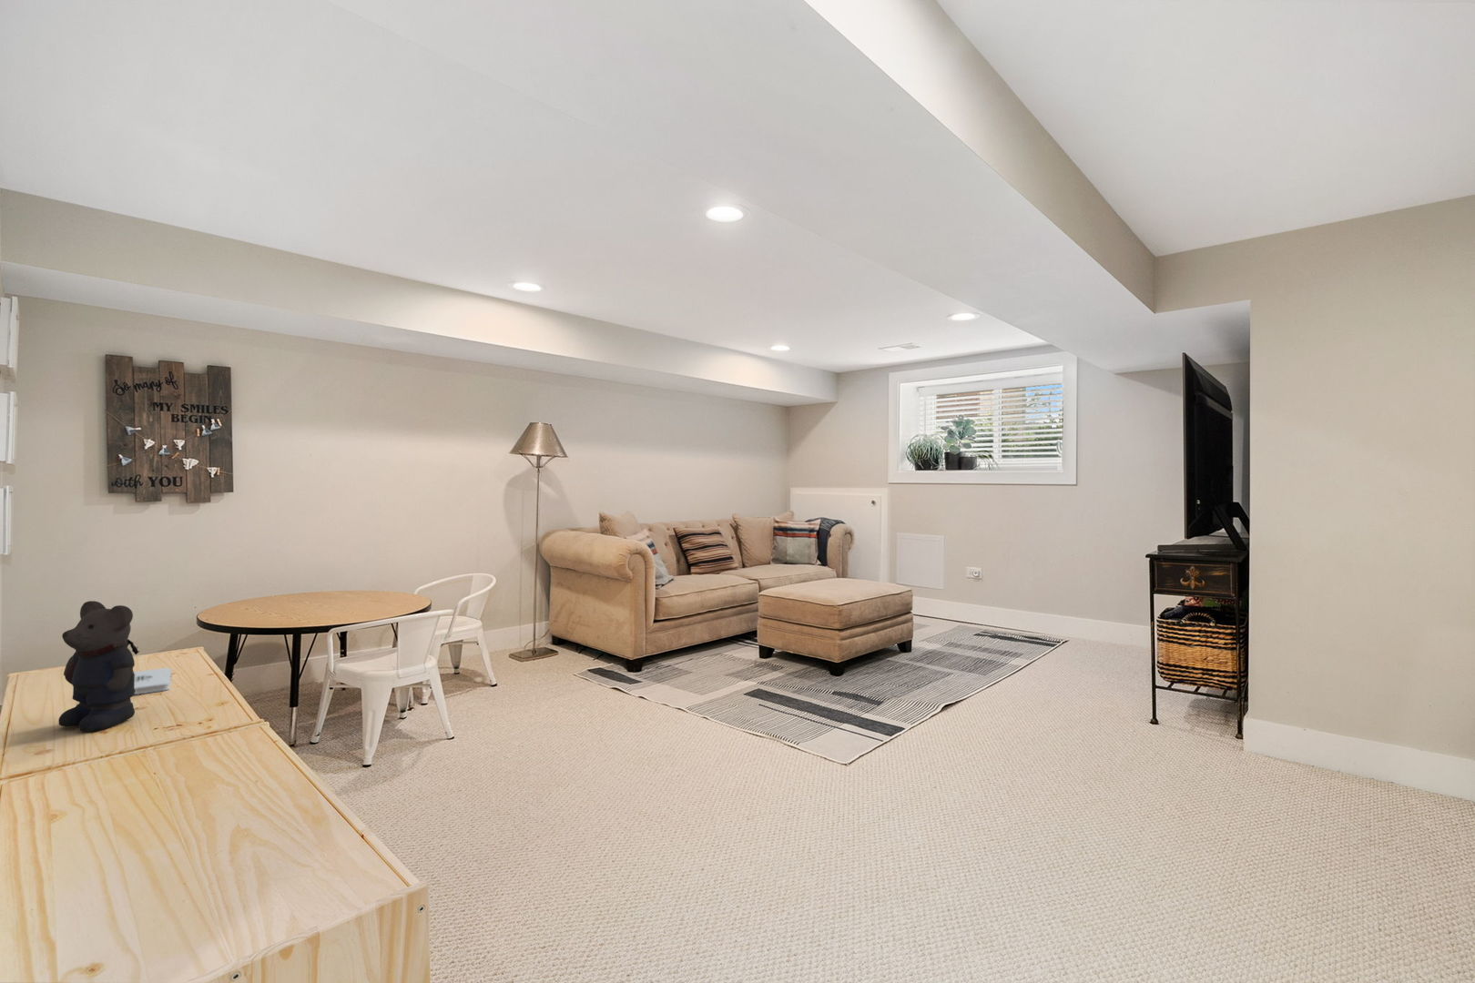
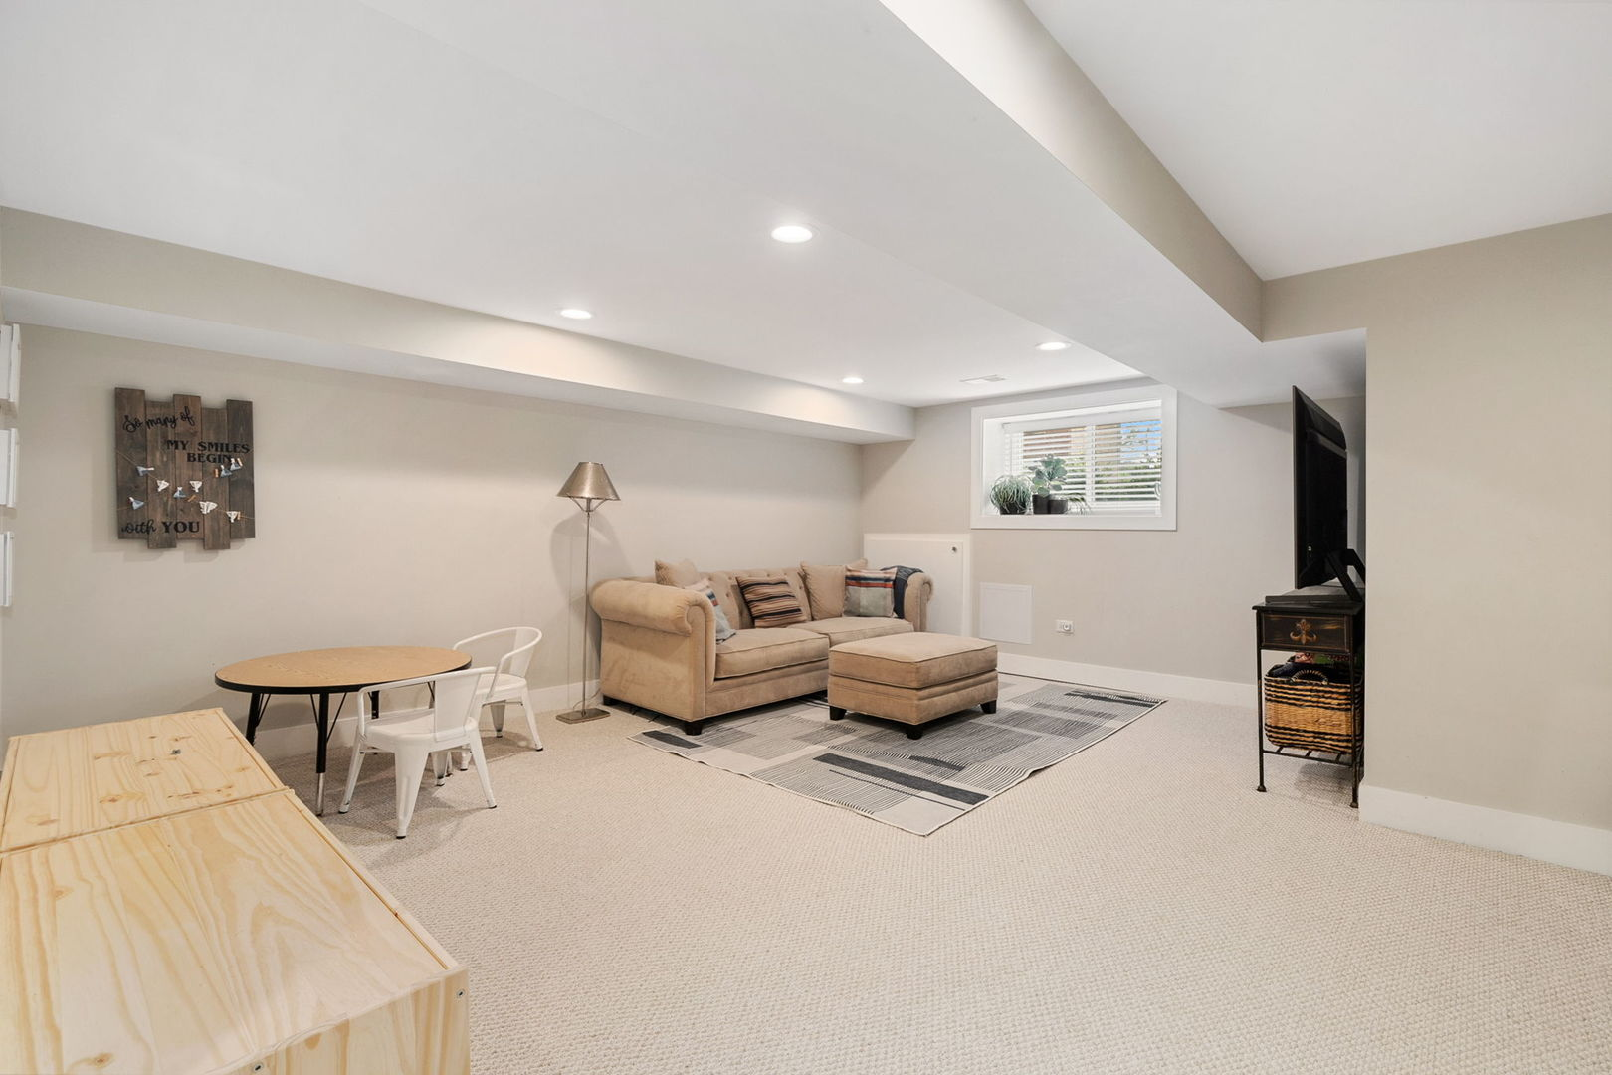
- notepad (139, 681)
- bear (95, 658)
